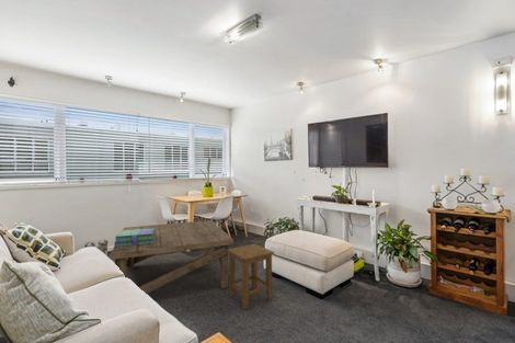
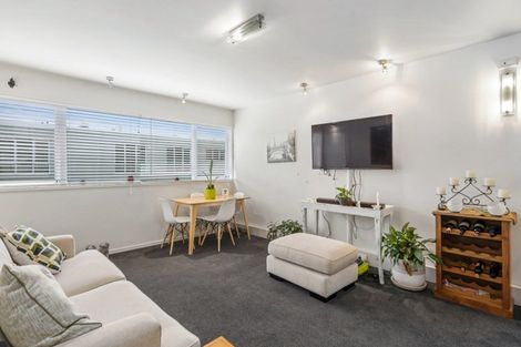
- coffee table (173, 251)
- stool (251, 274)
- stack of books (136, 236)
